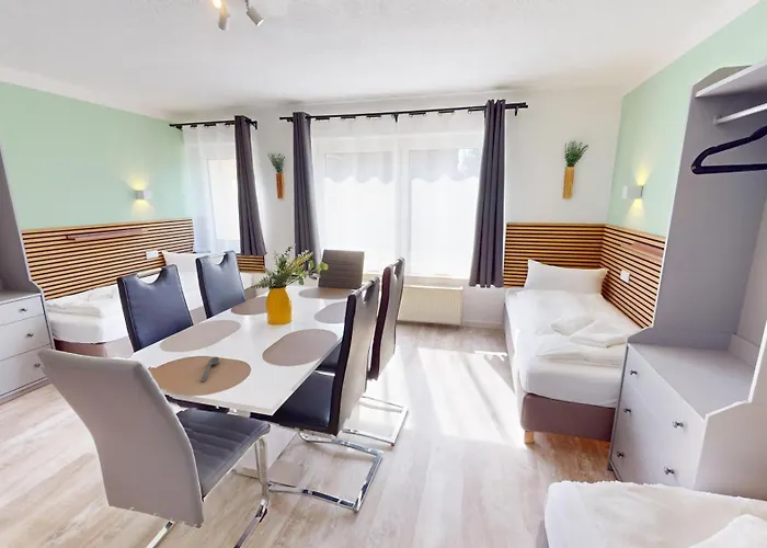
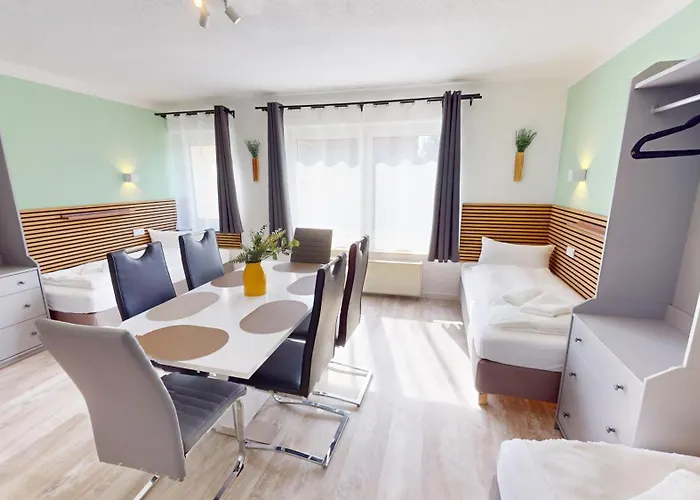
- soupspoon (208, 368)
